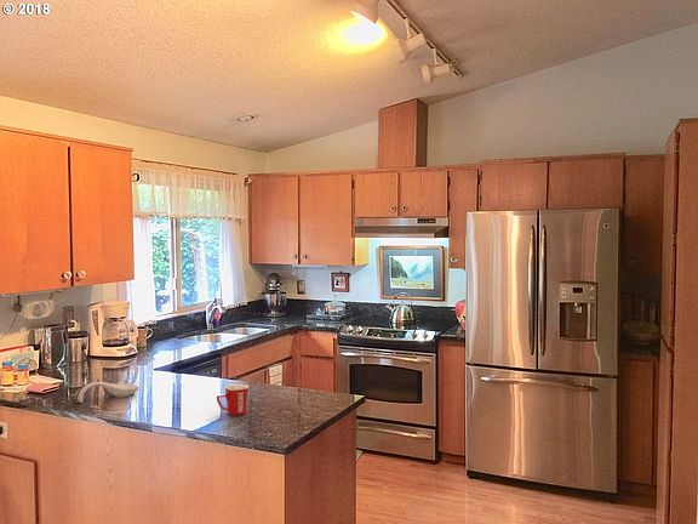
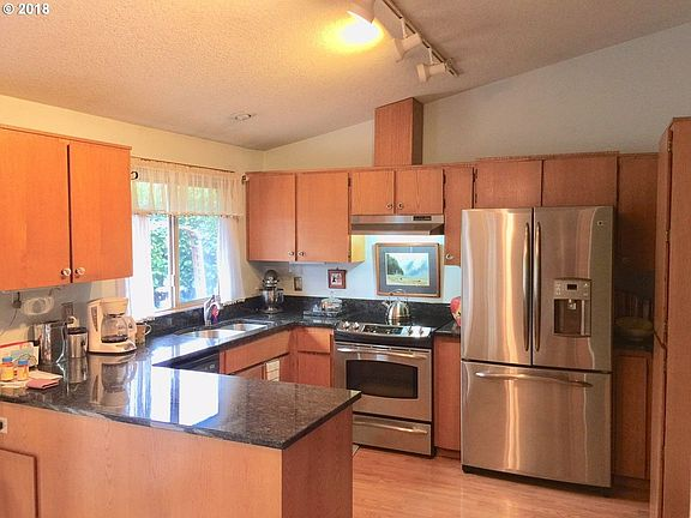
- mug (231, 400)
- spoon rest (109, 388)
